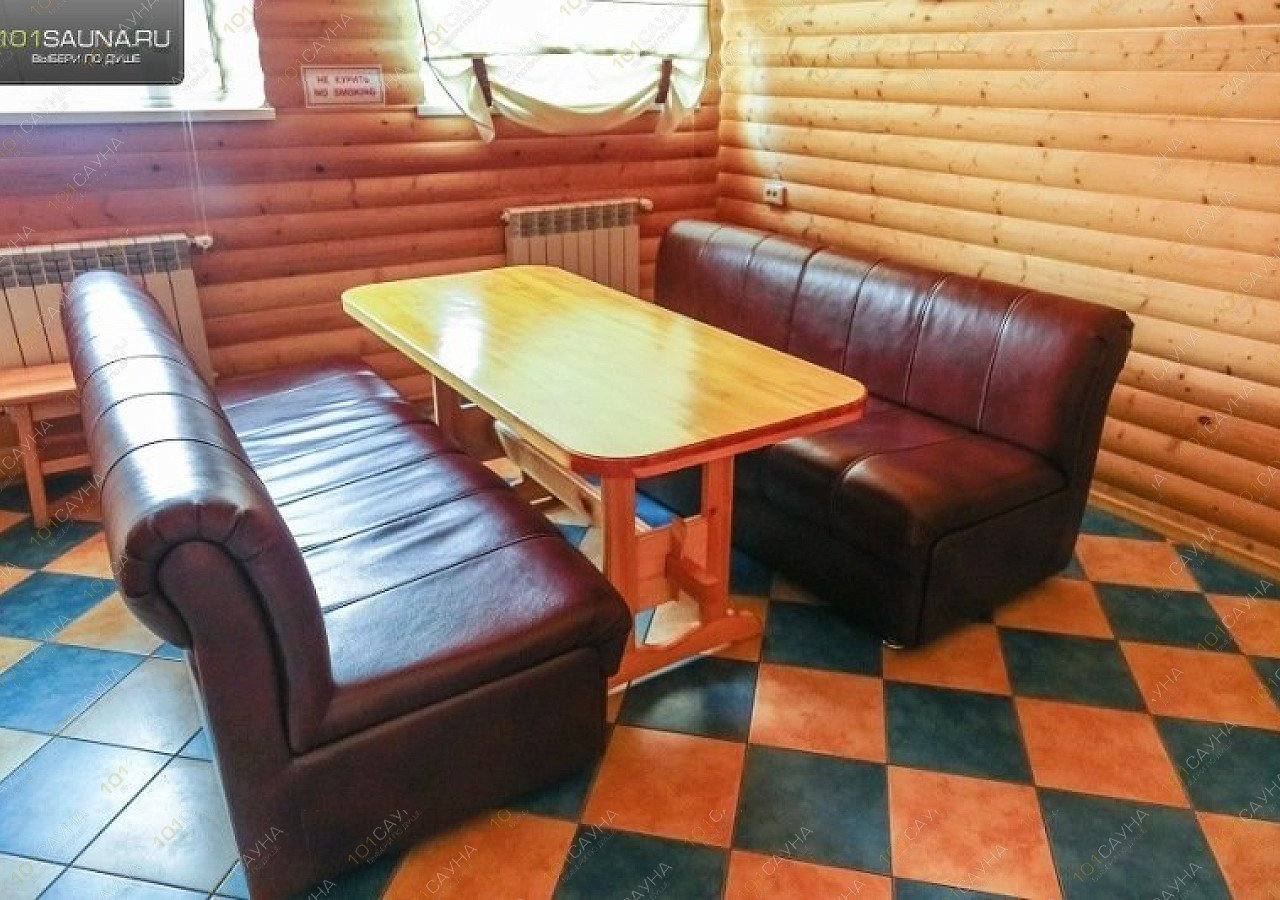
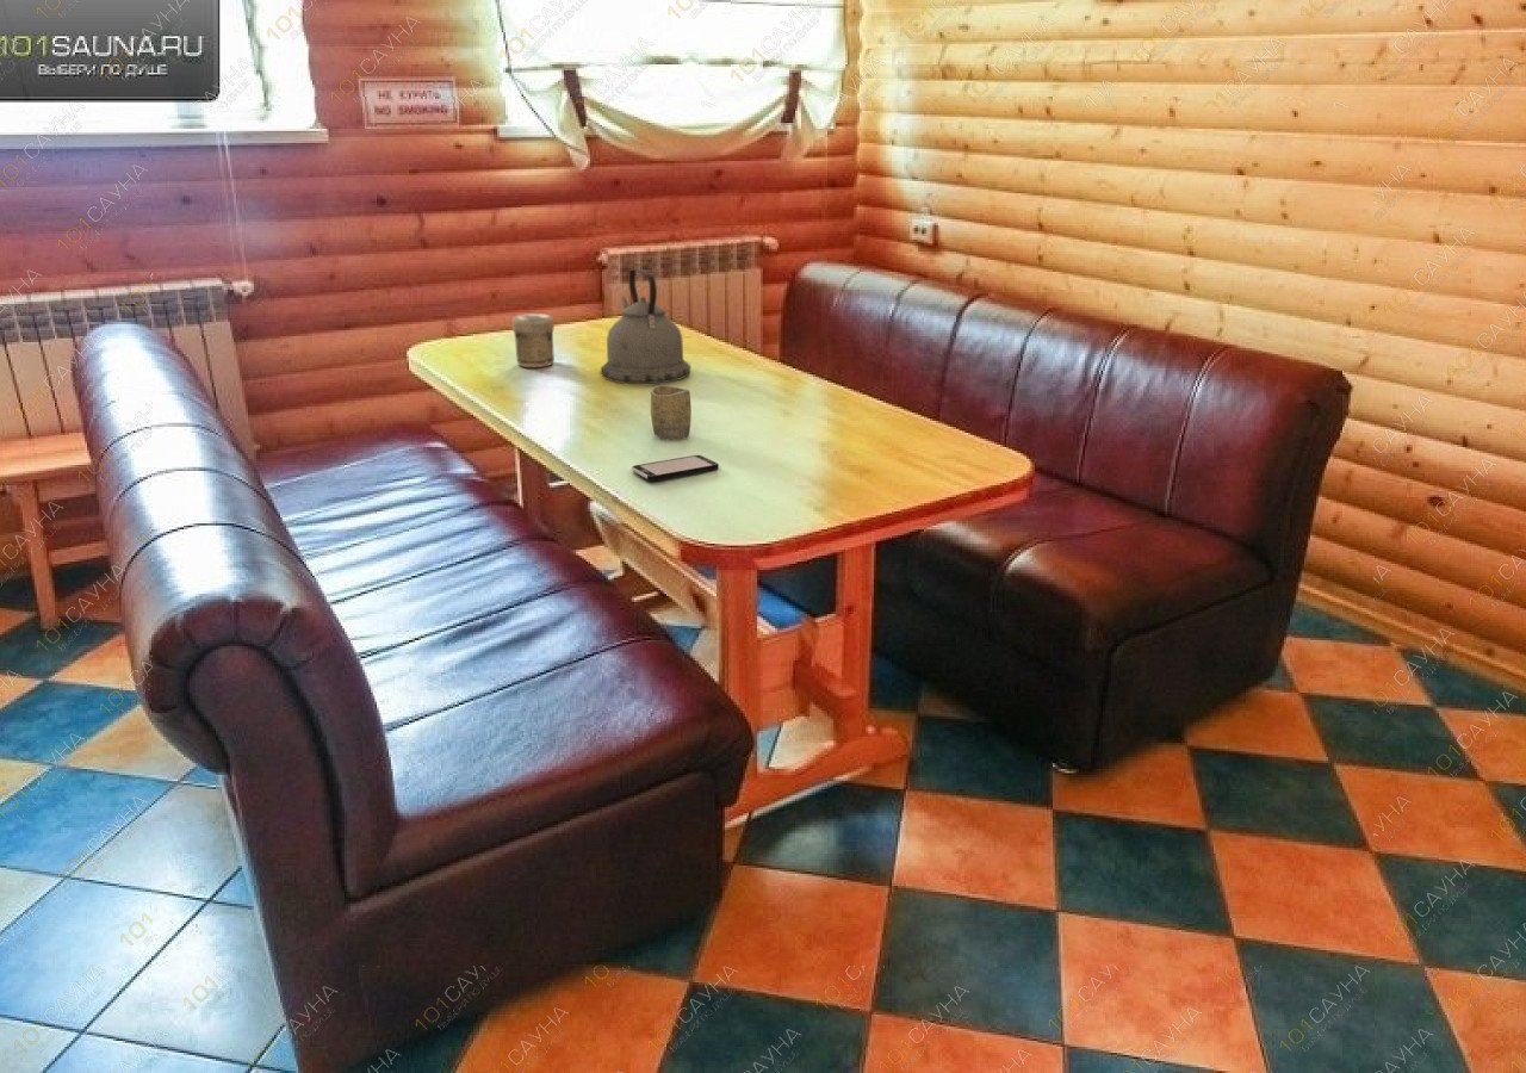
+ jar (534, 340)
+ cup (670, 413)
+ kettle (639, 322)
+ smartphone (675, 467)
